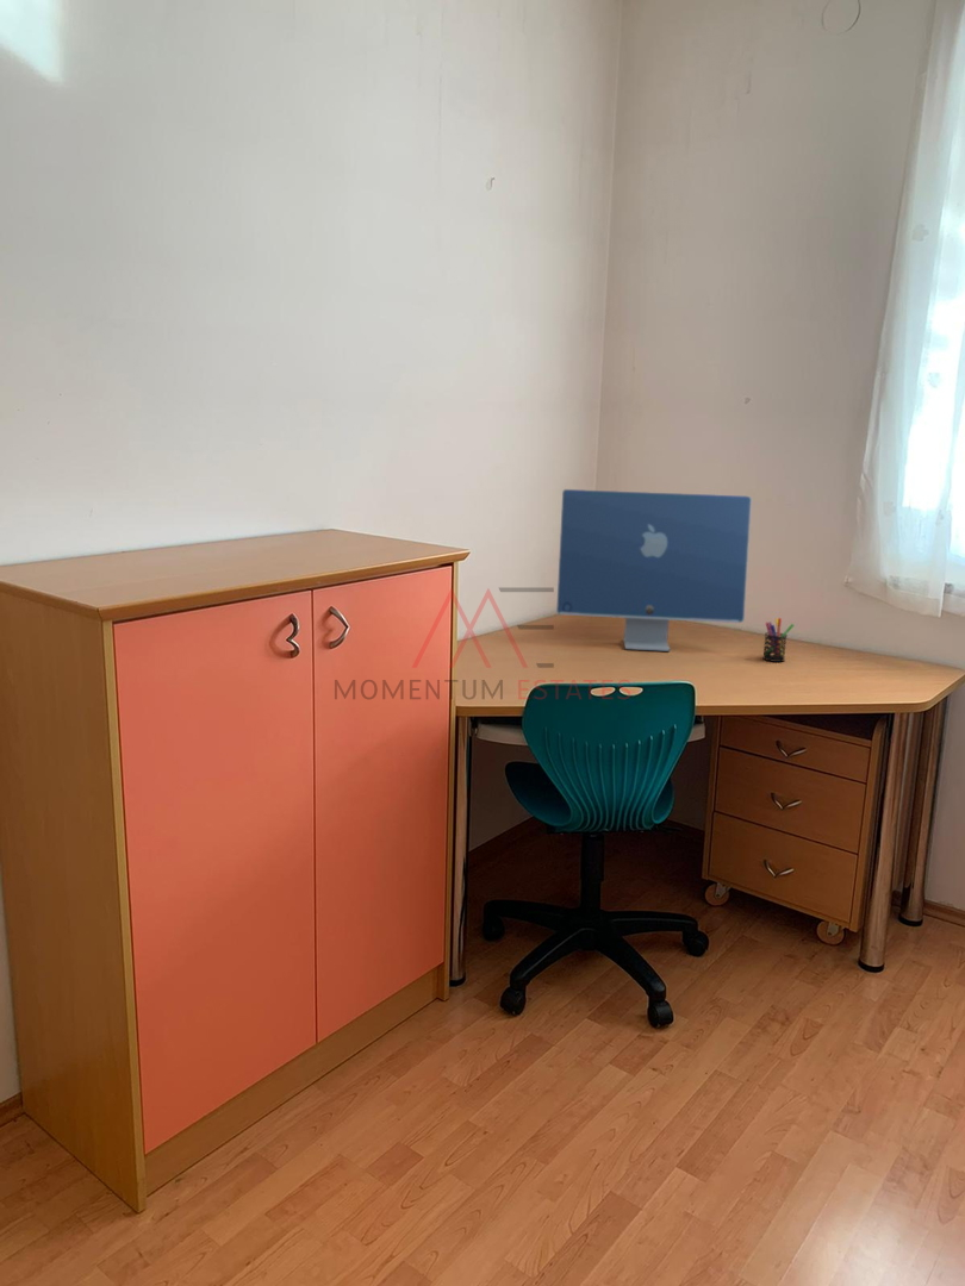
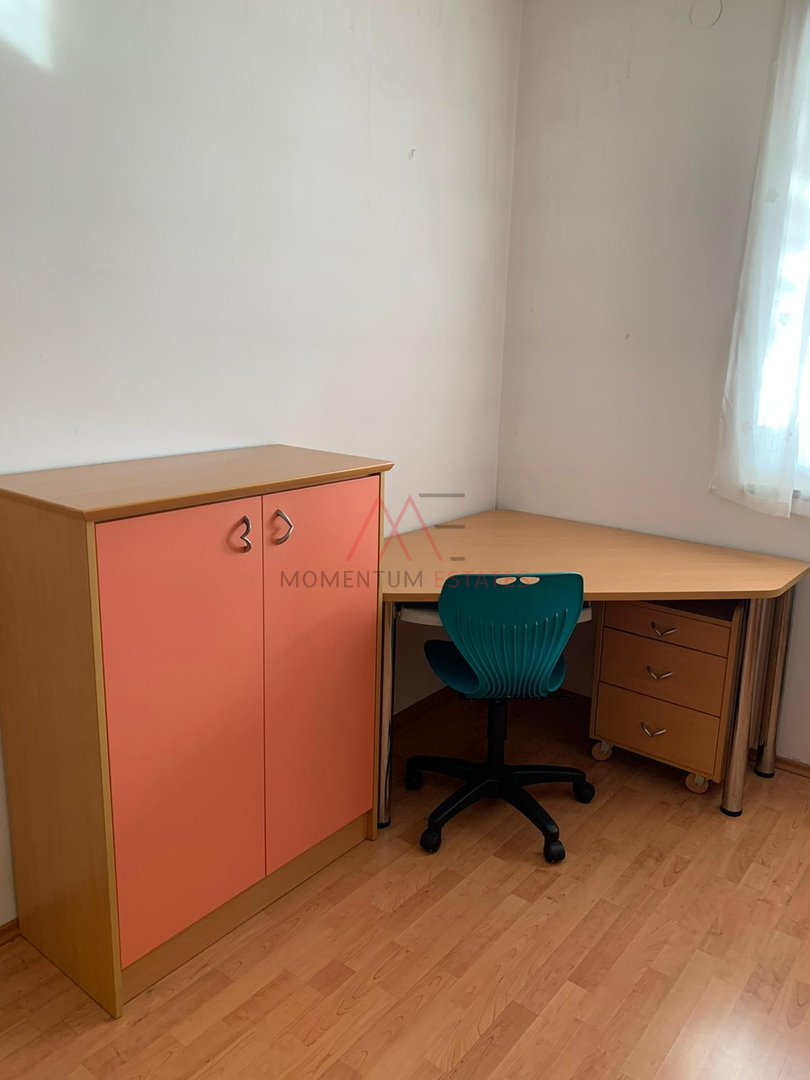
- computer monitor (650, 570)
- pen holder (778, 638)
